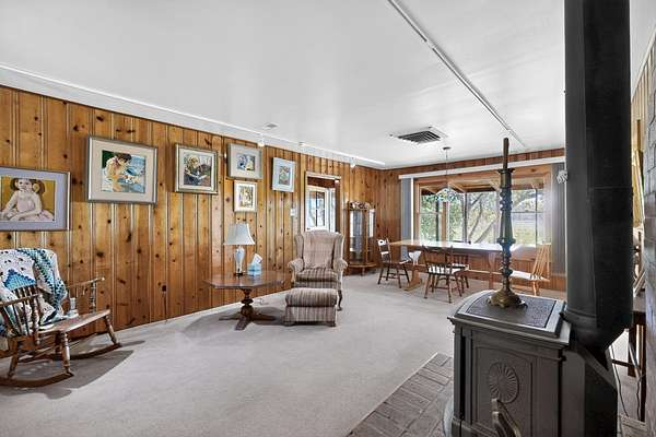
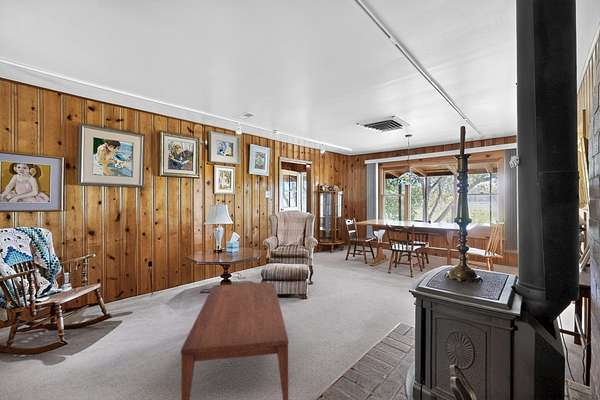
+ coffee table (241, 331)
